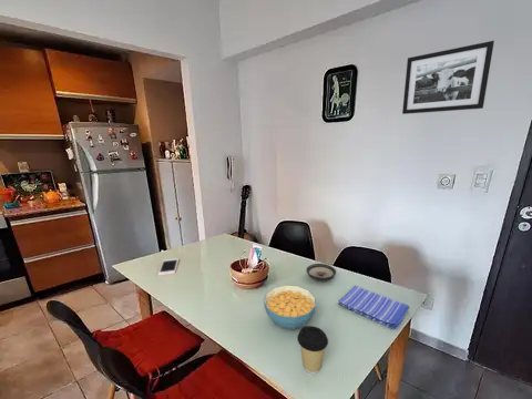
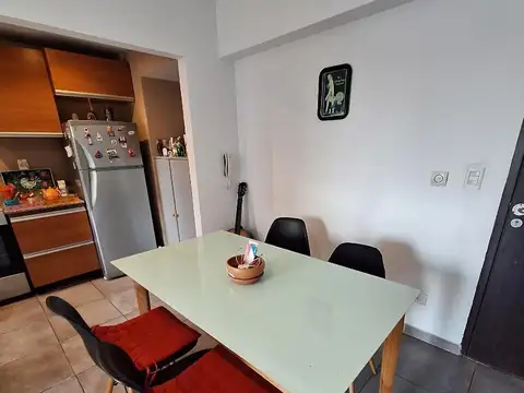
- cell phone (168, 266)
- picture frame (442, 81)
- saucer (320, 273)
- coffee cup (311, 350)
- dish towel (372, 304)
- cereal bowl (289, 310)
